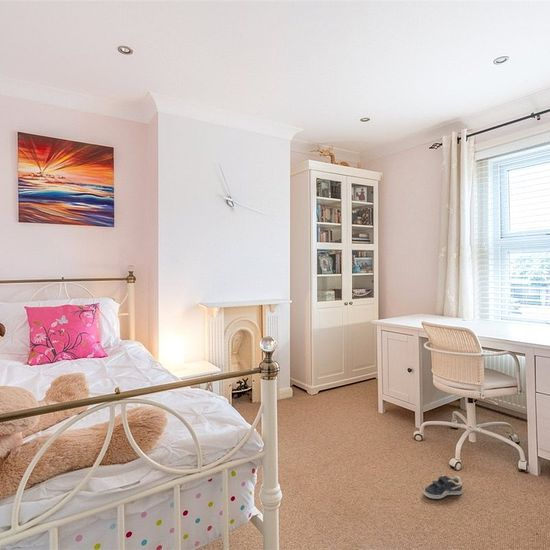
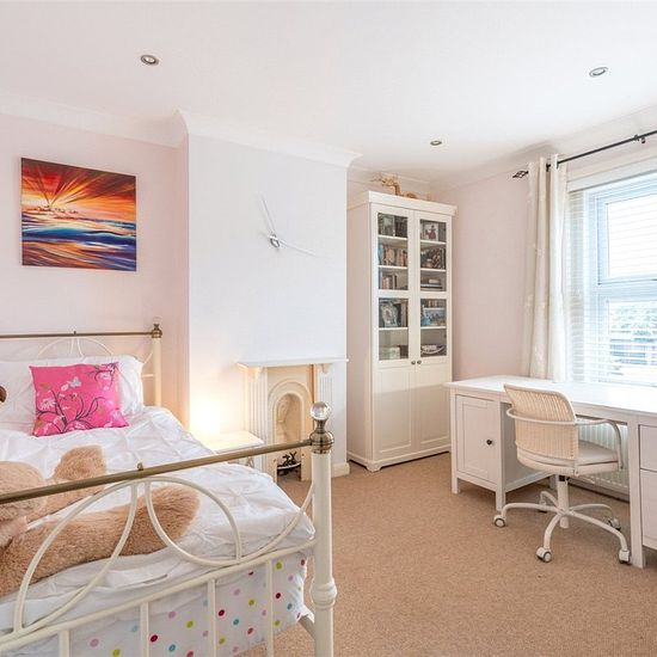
- sneaker (442, 485)
